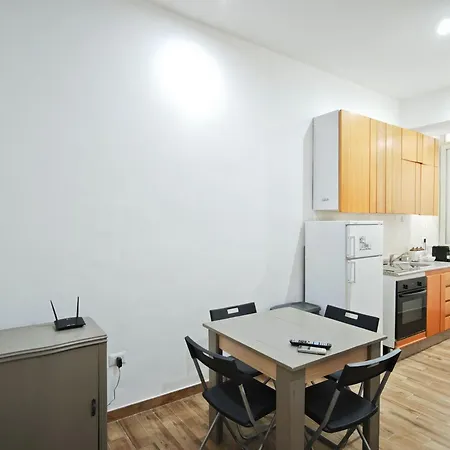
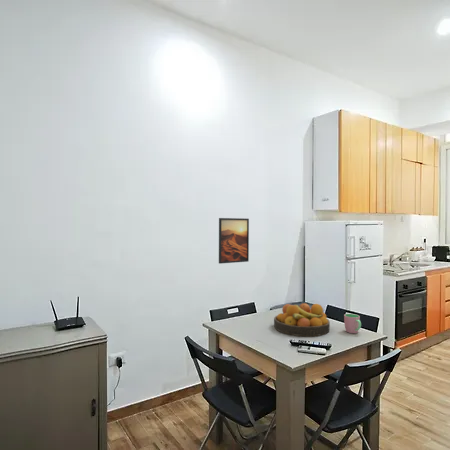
+ fruit bowl (301, 315)
+ cup (353, 324)
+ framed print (234, 240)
